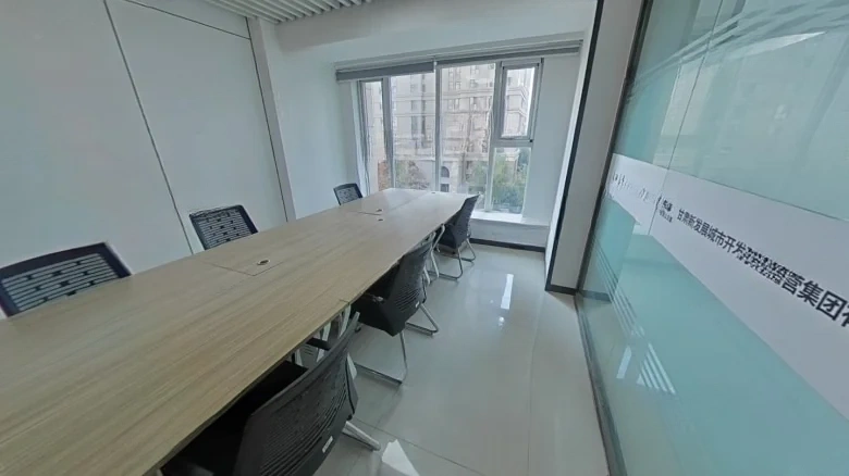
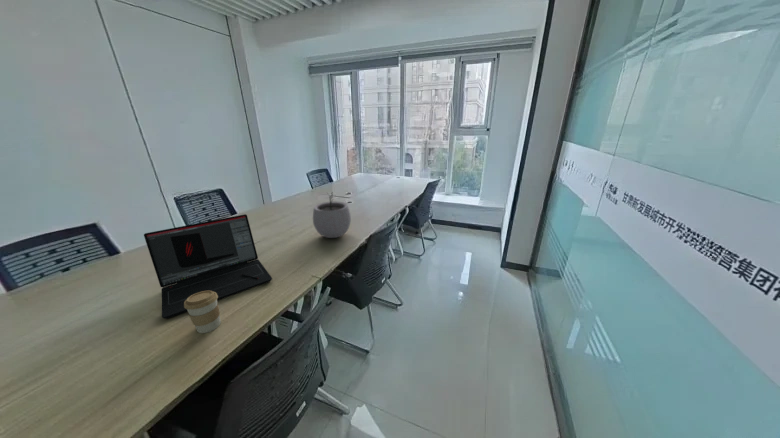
+ laptop (211, 258)
+ plant pot (331, 214)
+ coffee cup (204, 310)
